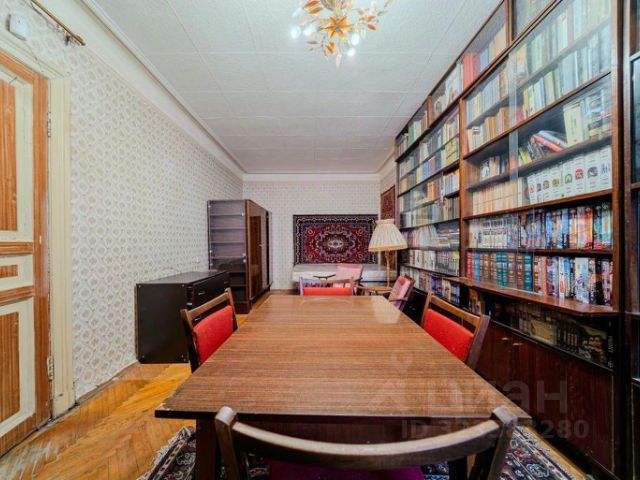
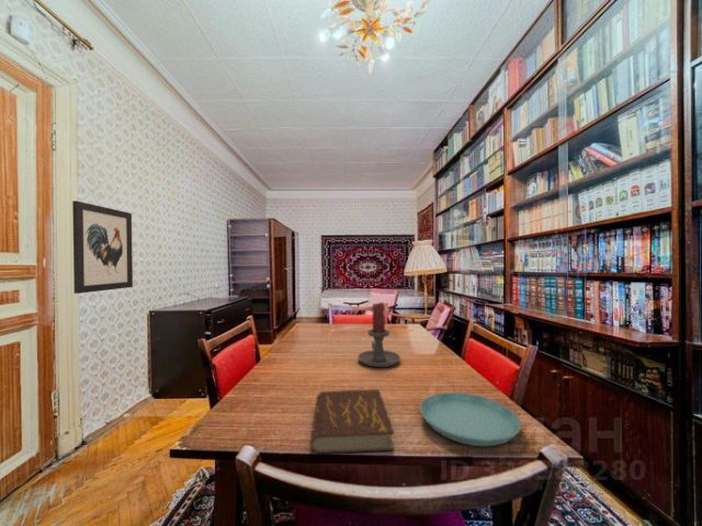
+ wall art (105, 249)
+ saucer (467, 418)
+ candle holder (377, 330)
+ book (350, 416)
